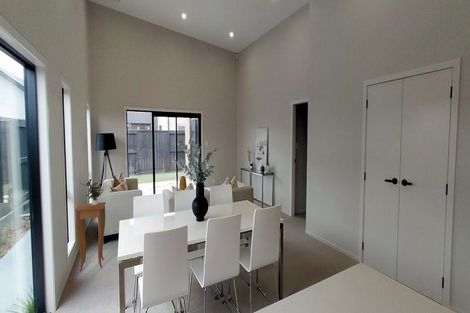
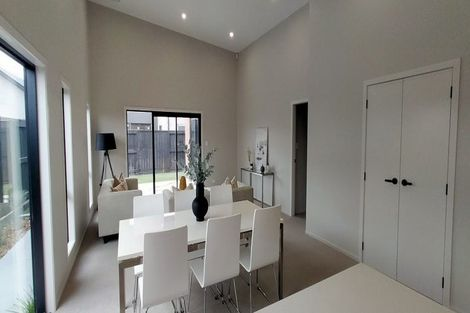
- side table (98, 237)
- potted plant (91, 191)
